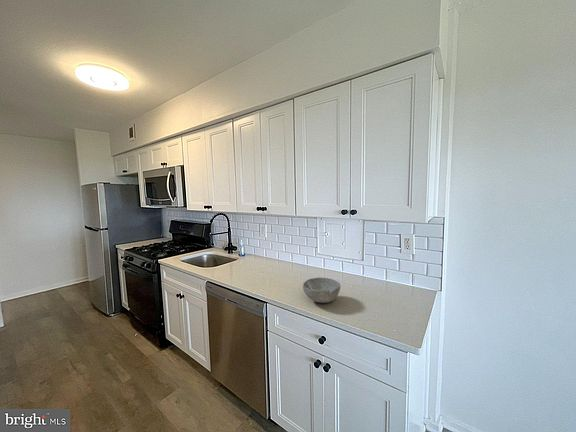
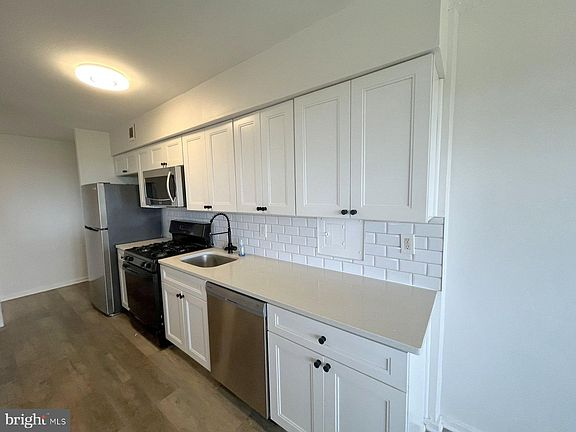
- bowl (321, 292)
